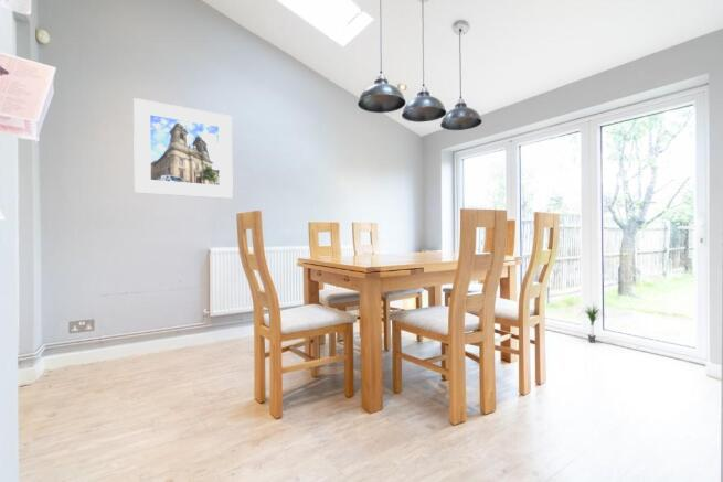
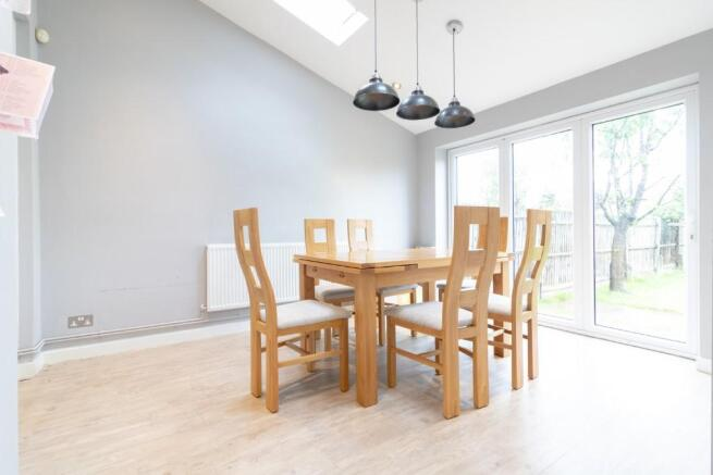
- potted plant (592, 321)
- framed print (185, 151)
